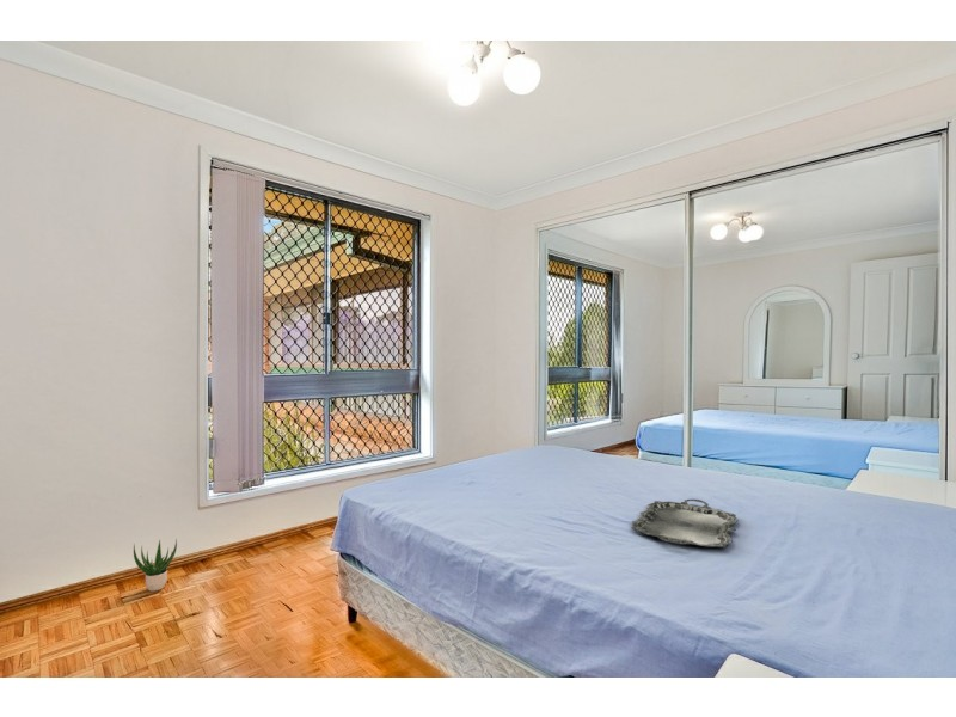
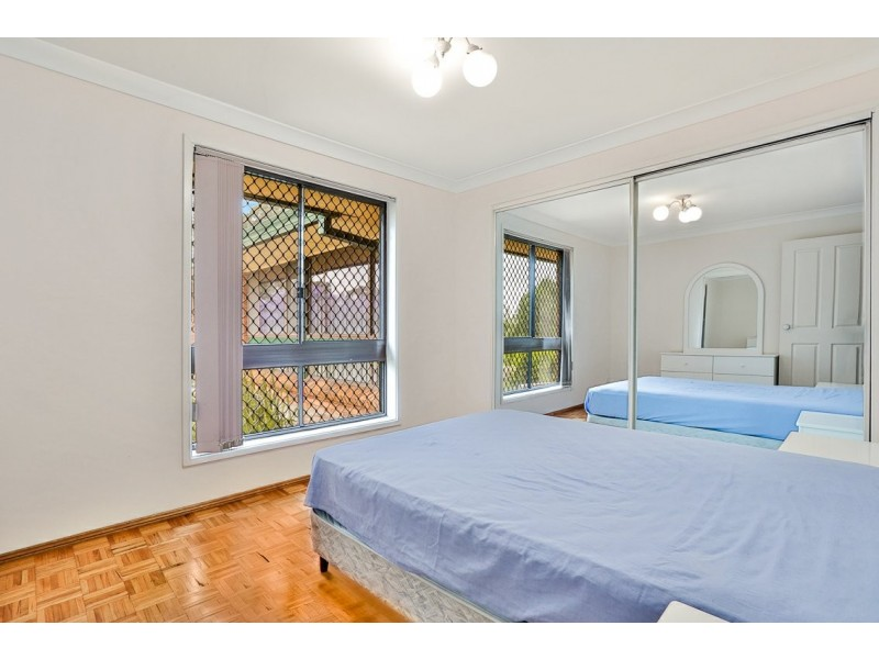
- serving tray (685, 521)
- potted plant (154, 563)
